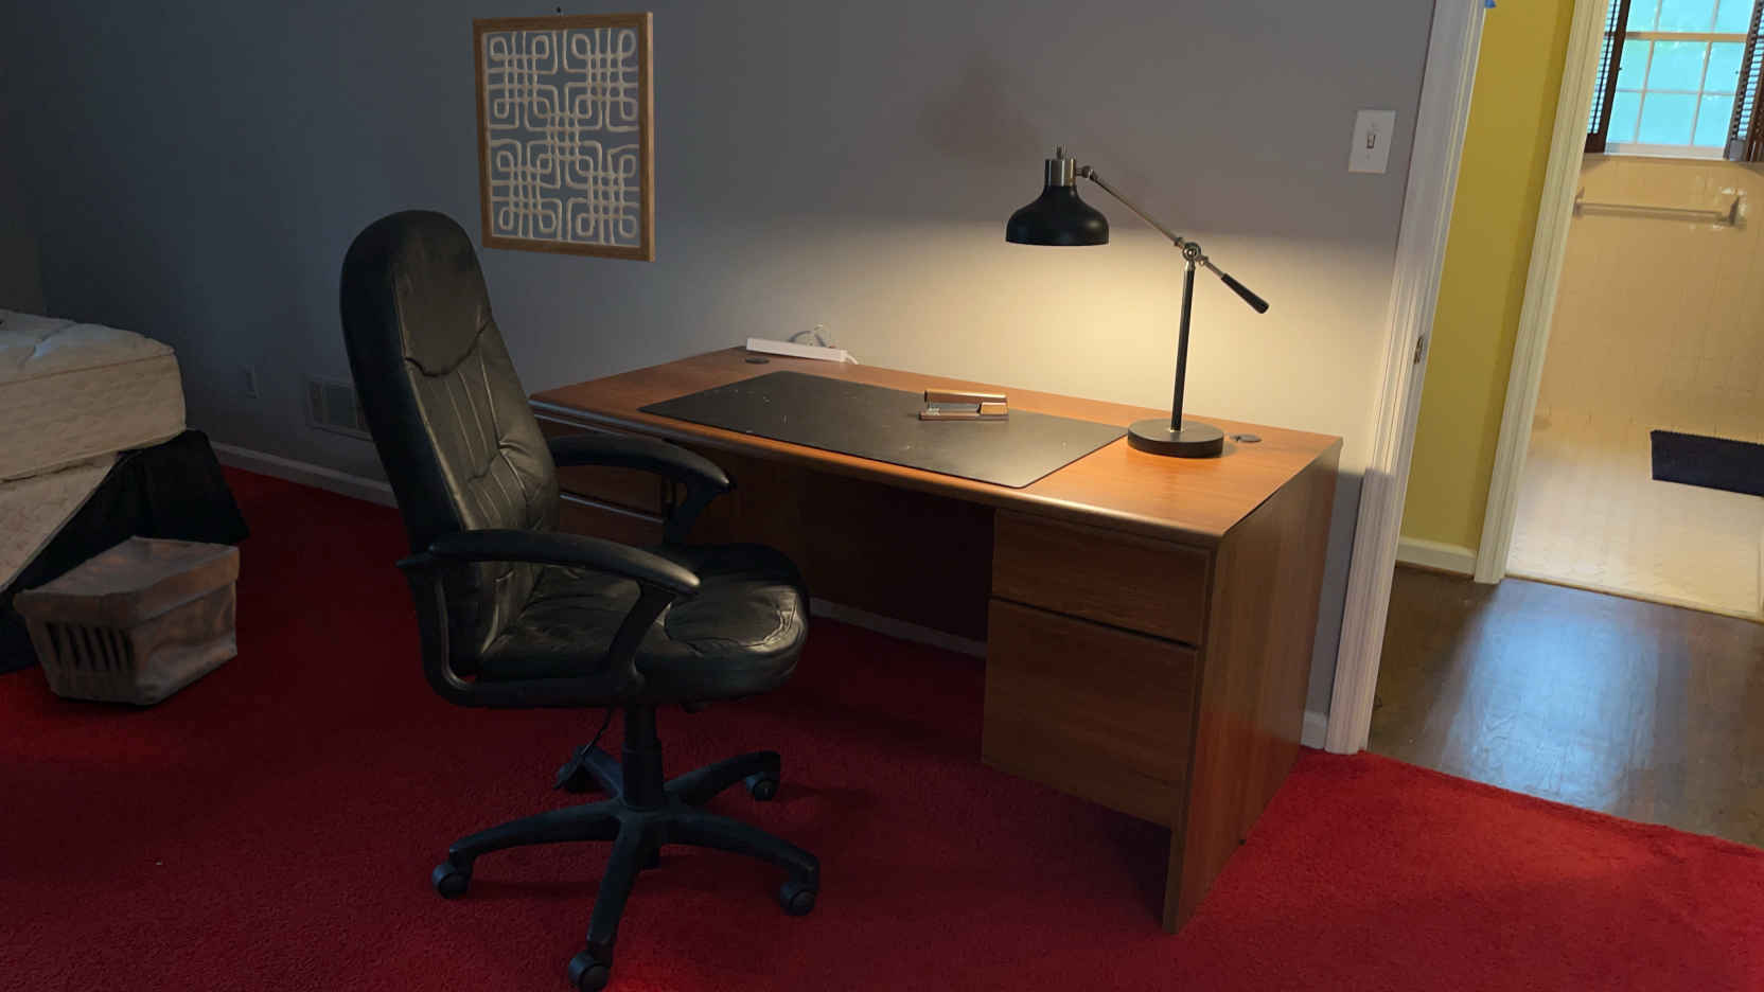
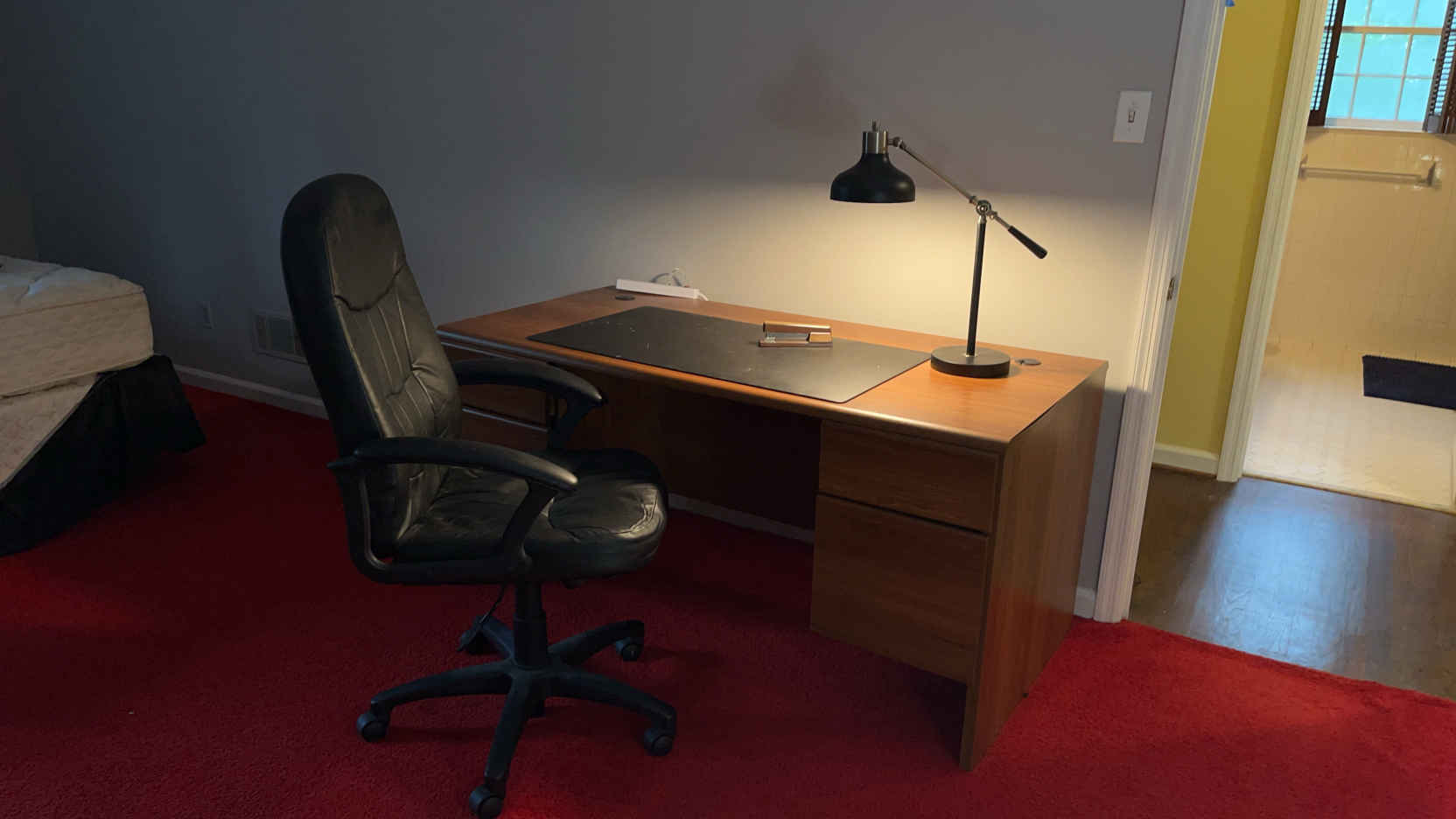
- wall art (563, 131)
- pouch (136, 618)
